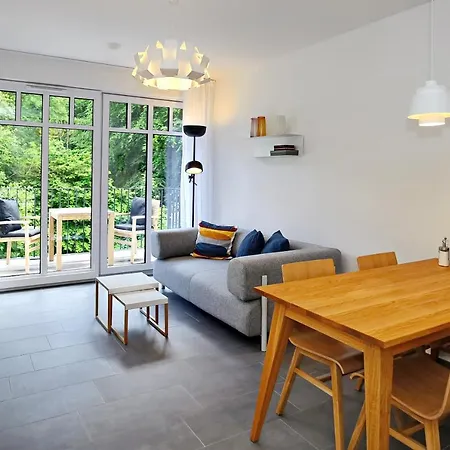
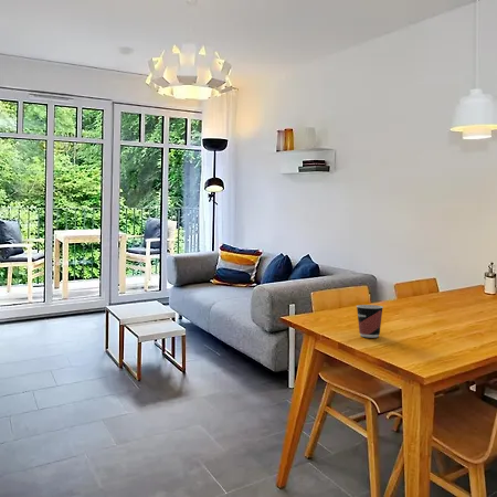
+ cup (369, 320)
